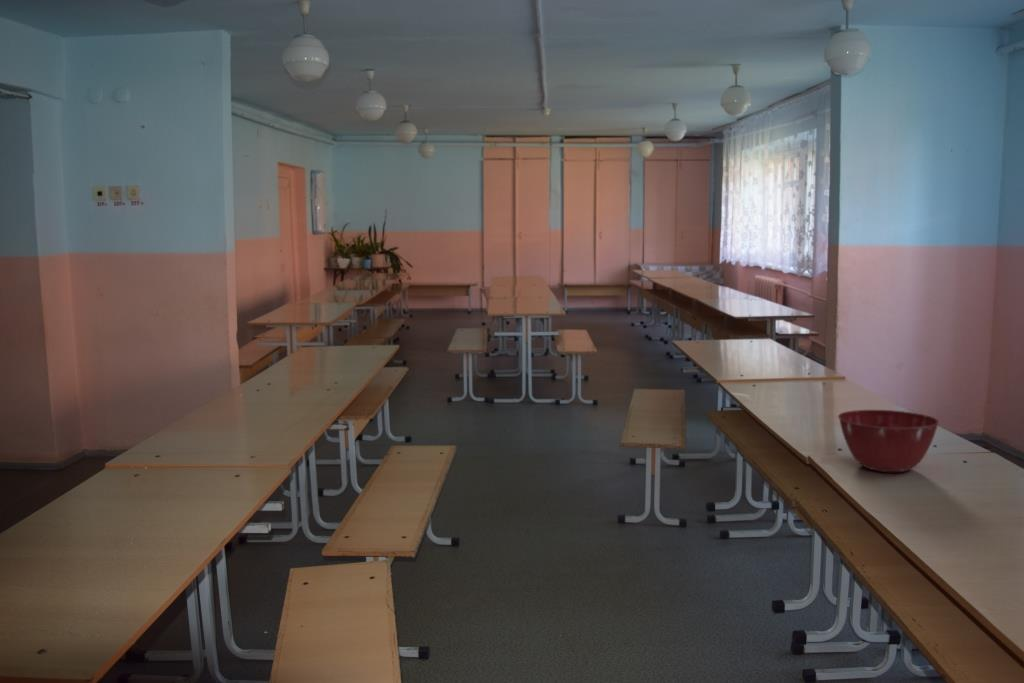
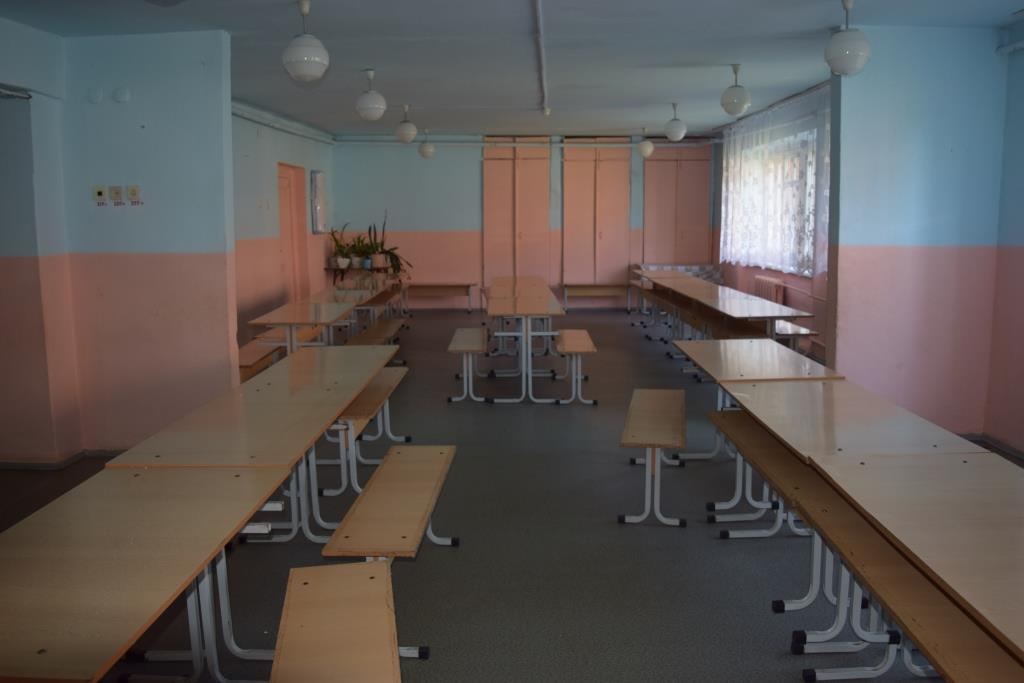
- mixing bowl (886, 442)
